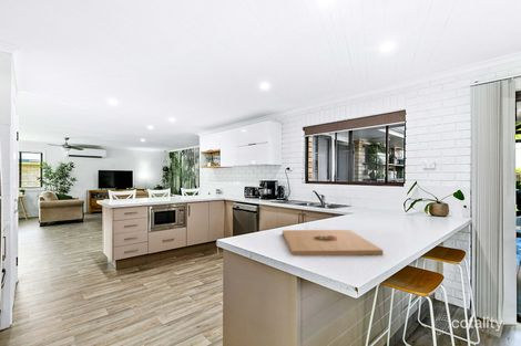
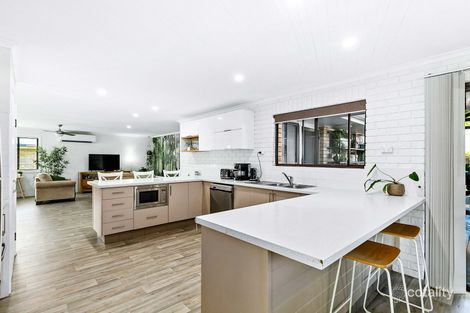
- platter (325, 239)
